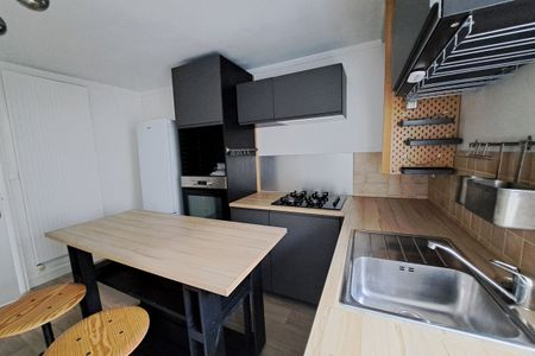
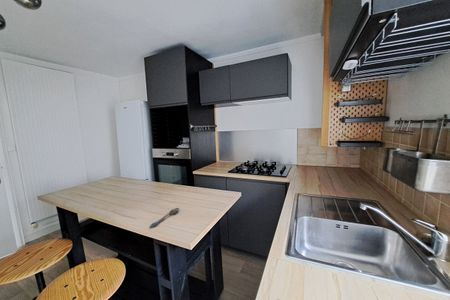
+ spoon (165, 216)
